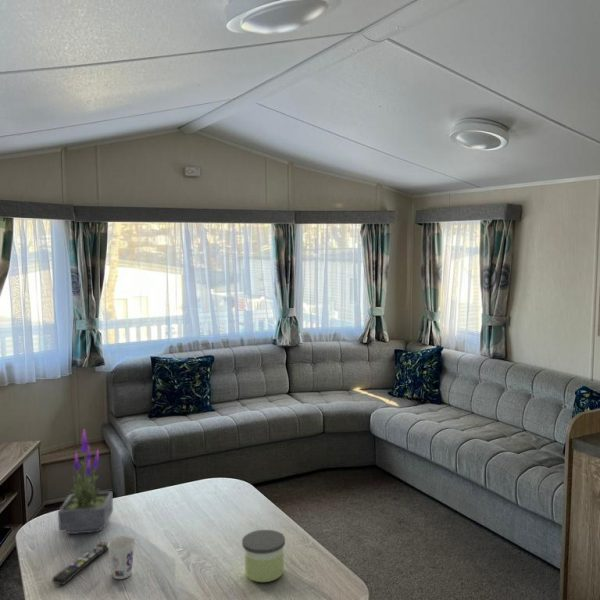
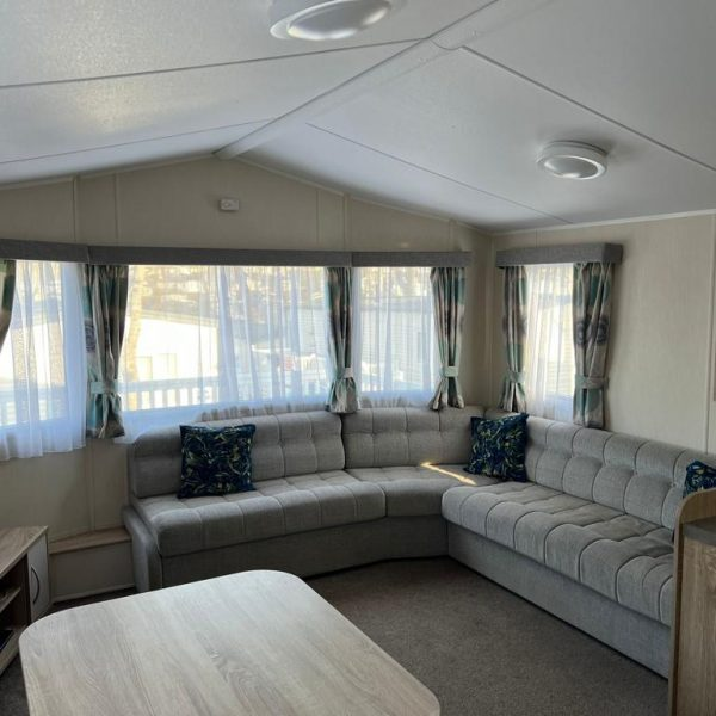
- candle (264, 556)
- potted plant (85, 477)
- cup (121, 558)
- remote control (83, 561)
